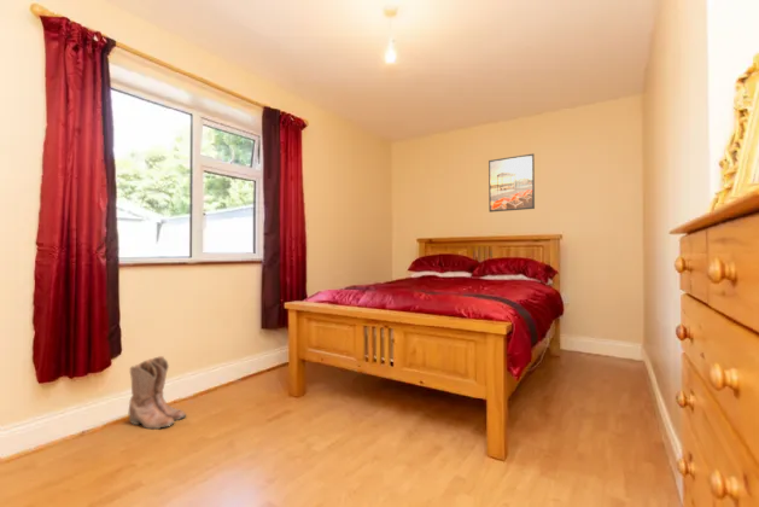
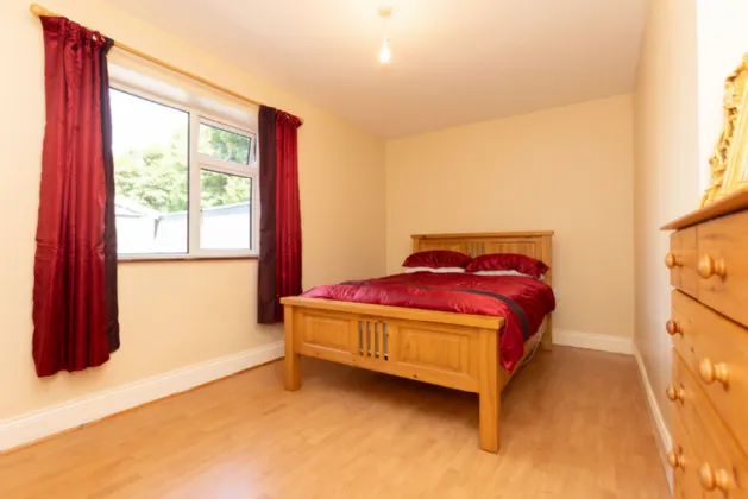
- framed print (510, 183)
- boots (158, 389)
